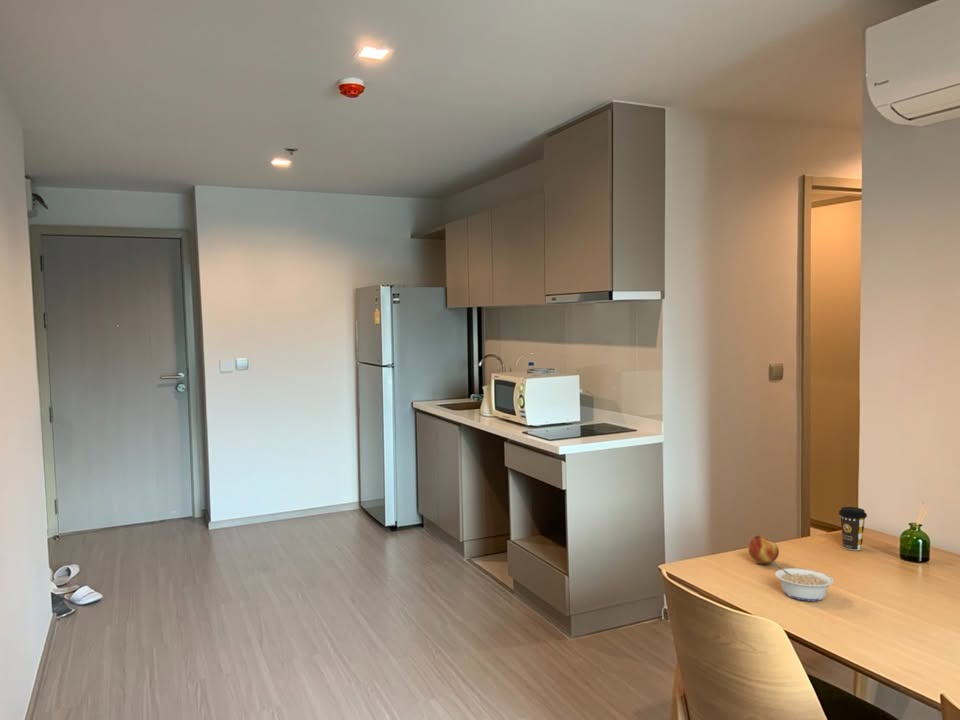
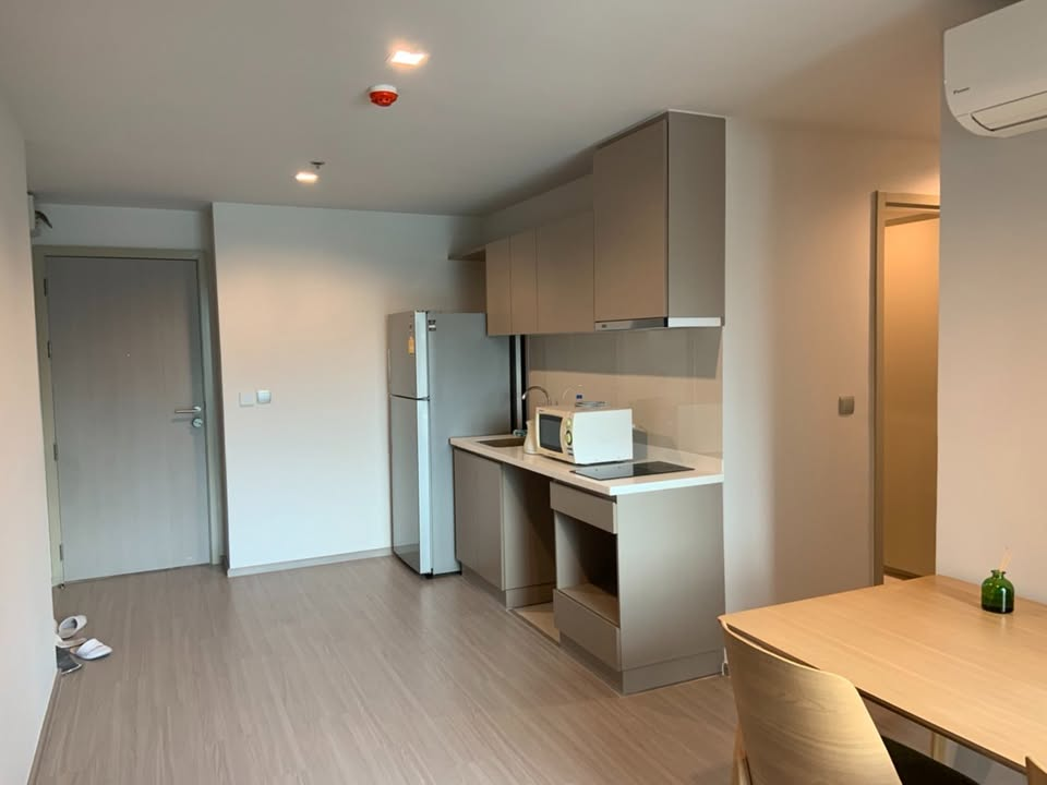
- coffee cup (852, 528)
- fruit (763, 550)
- legume (801, 583)
